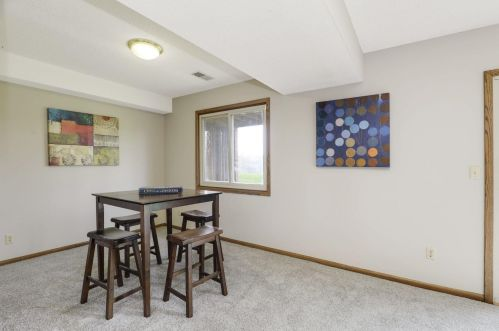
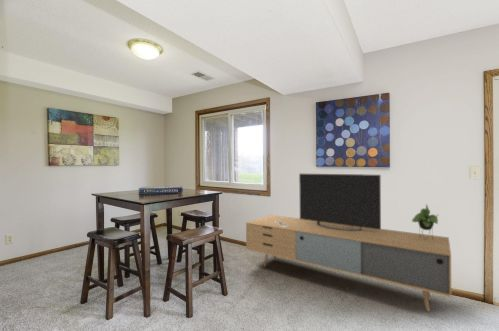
+ media console (335, 227)
